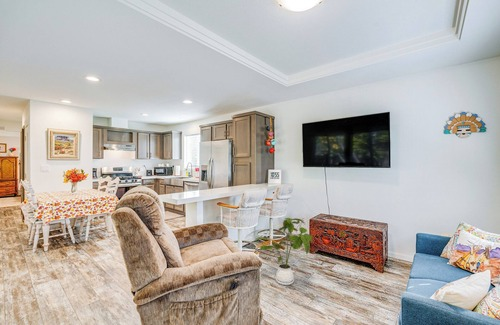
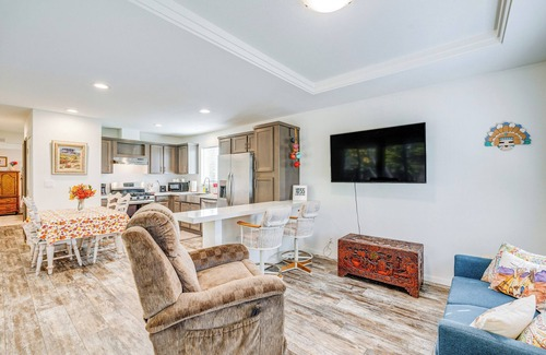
- house plant (284, 247)
